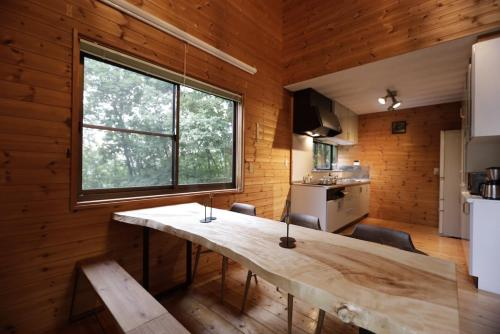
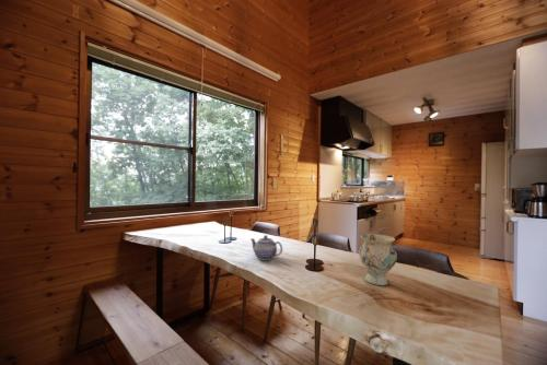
+ vase (376, 258)
+ teapot (265, 246)
